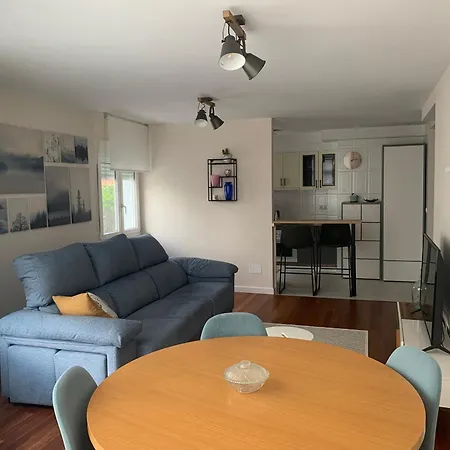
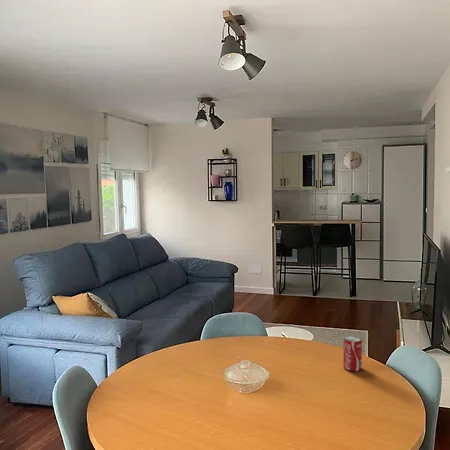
+ beverage can (352, 353)
